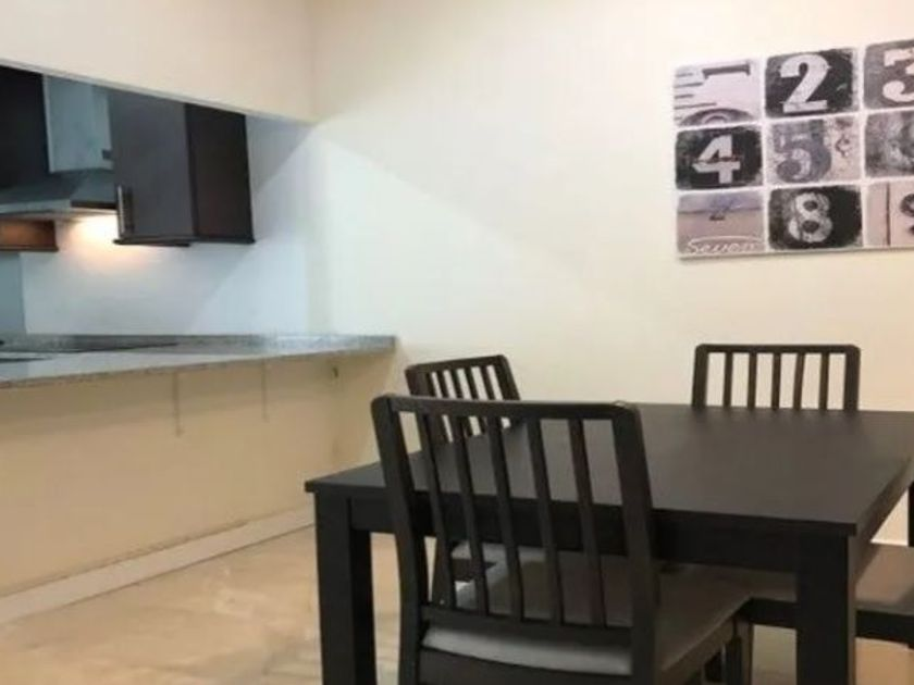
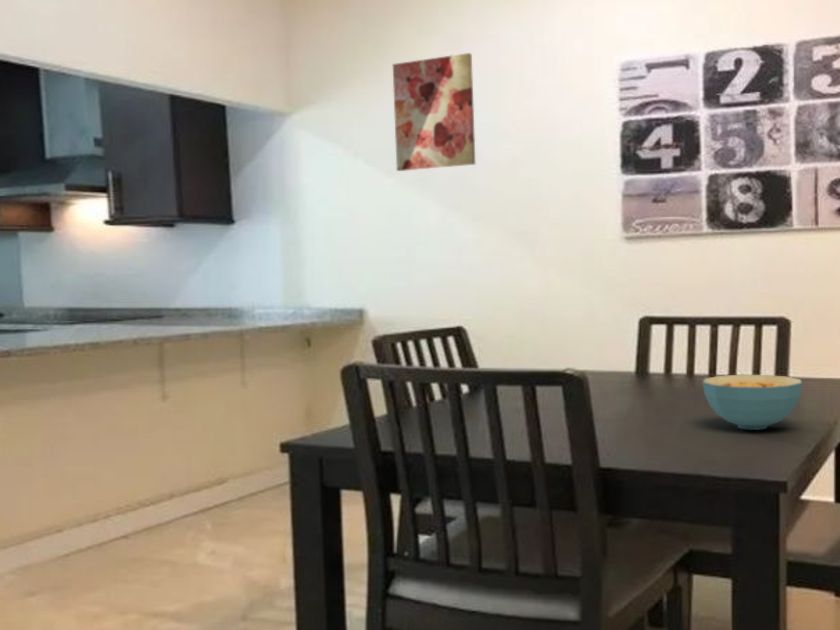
+ cereal bowl (752, 403)
+ wall art (433, 113)
